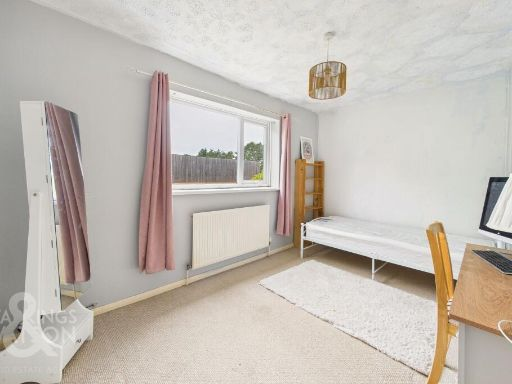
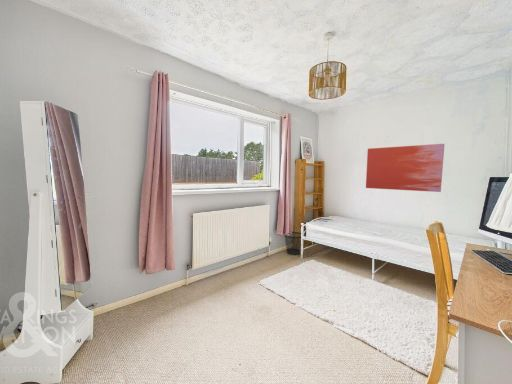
+ wastebasket (293, 243)
+ wall art (401, 168)
